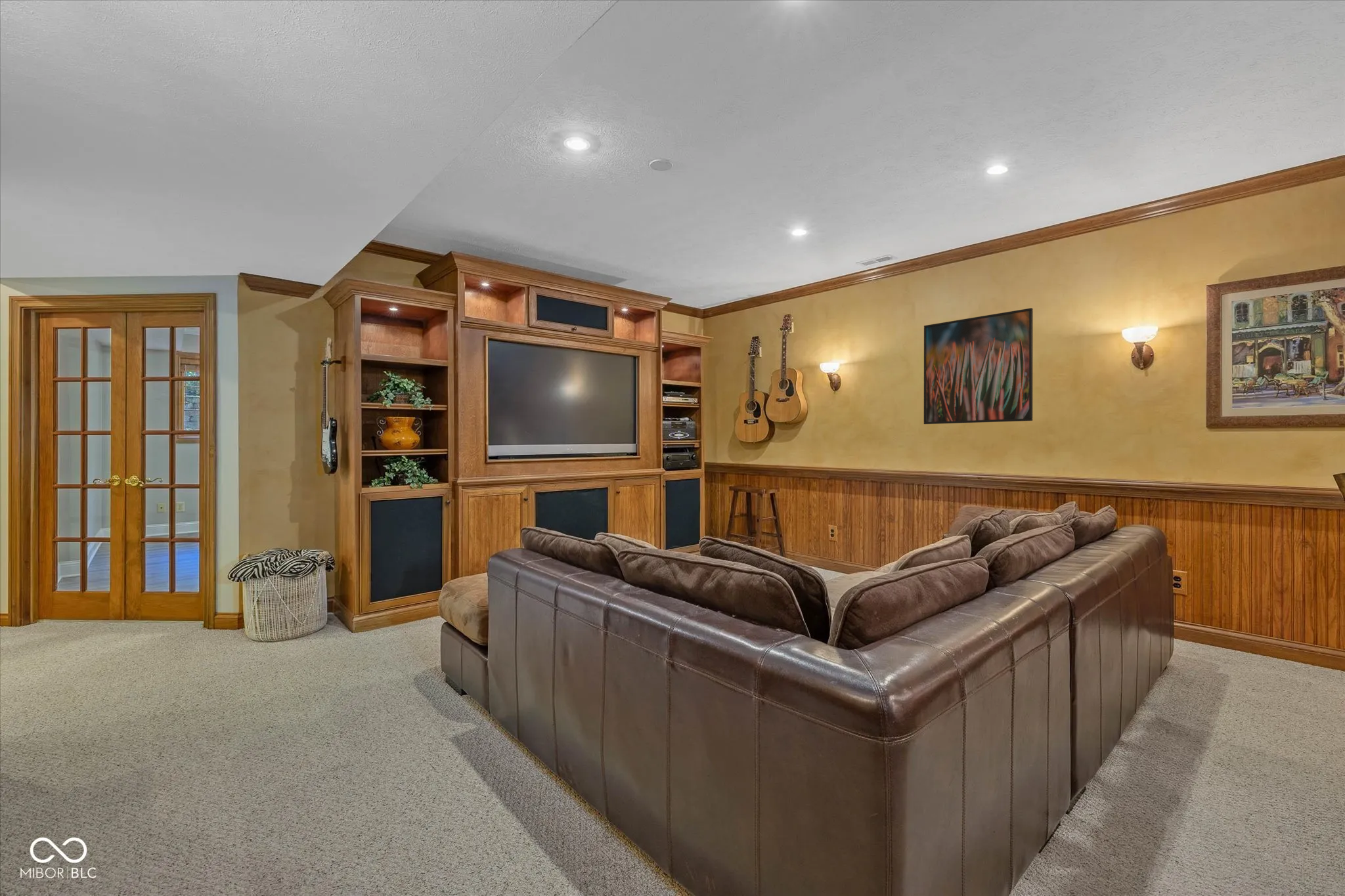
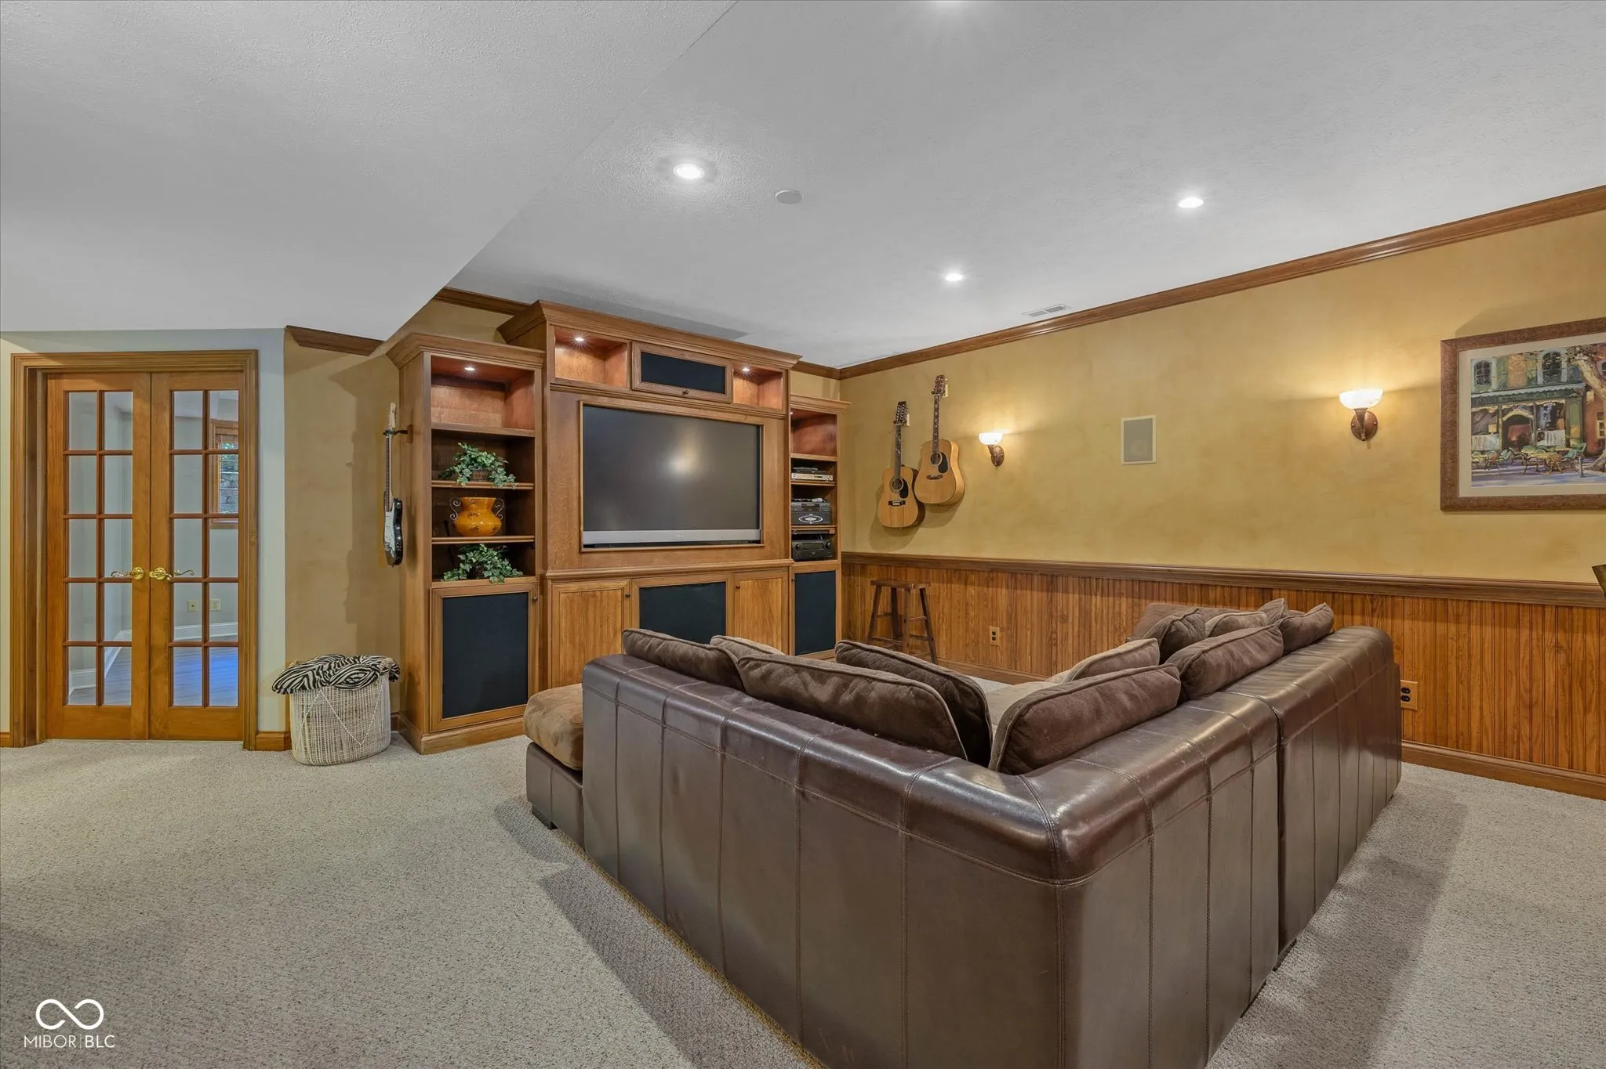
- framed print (975, 370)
